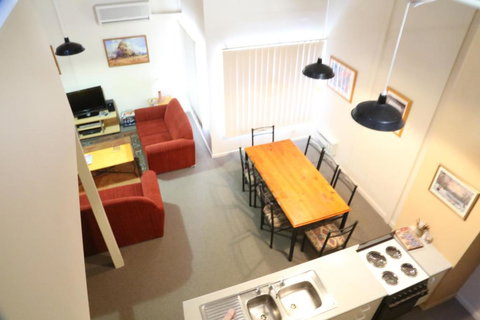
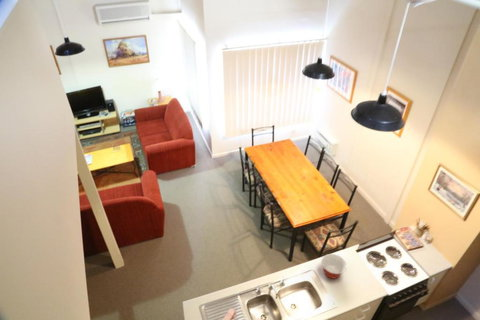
+ mixing bowl (332, 268)
